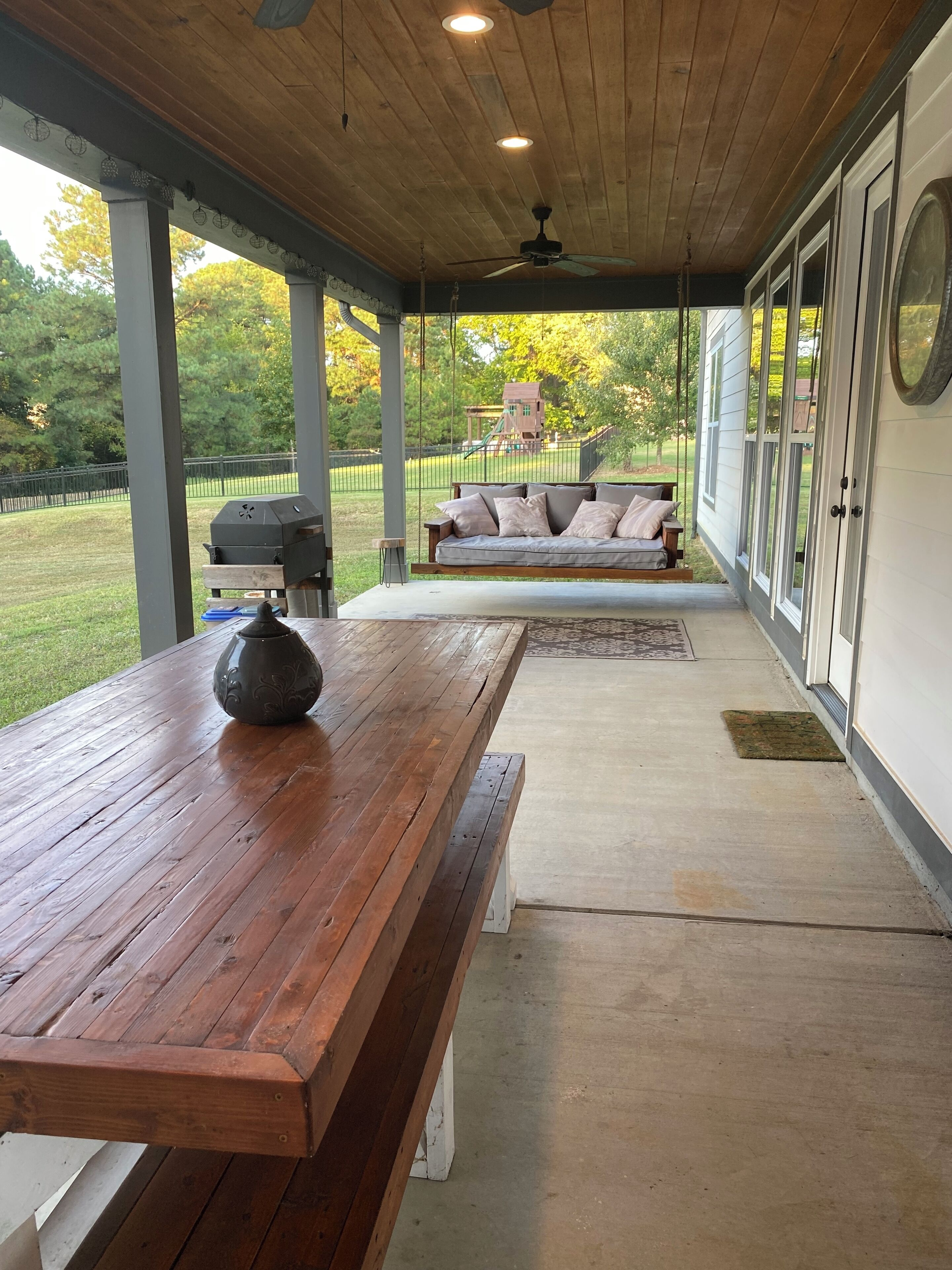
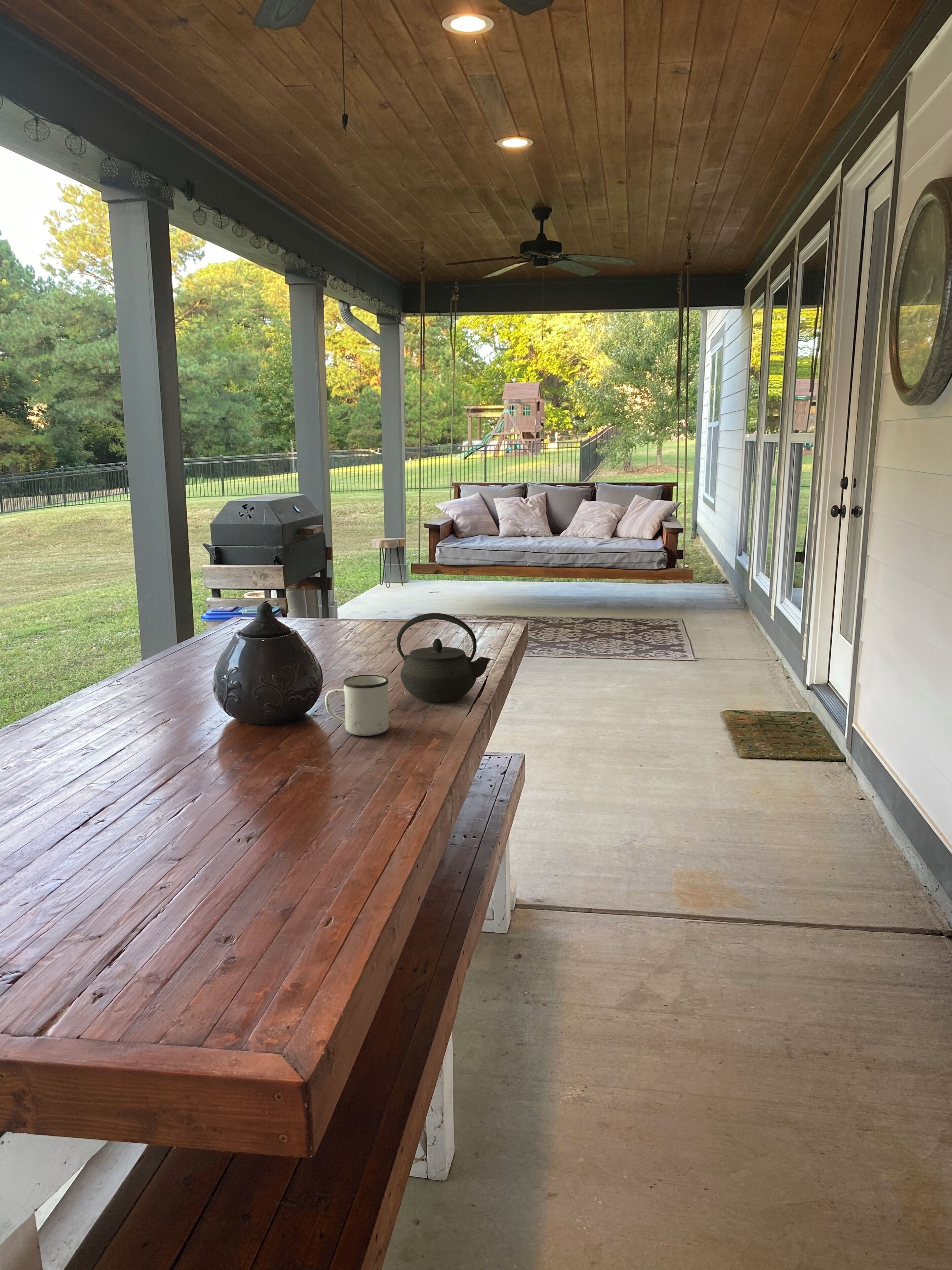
+ kettle (443, 655)
+ mug (357, 705)
